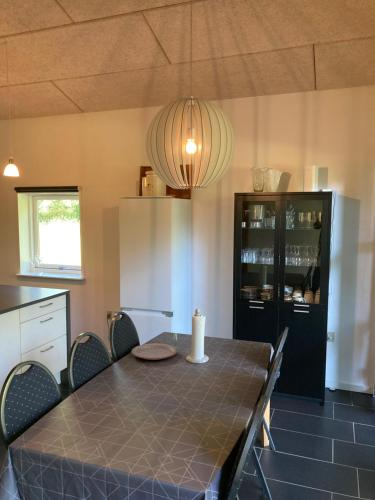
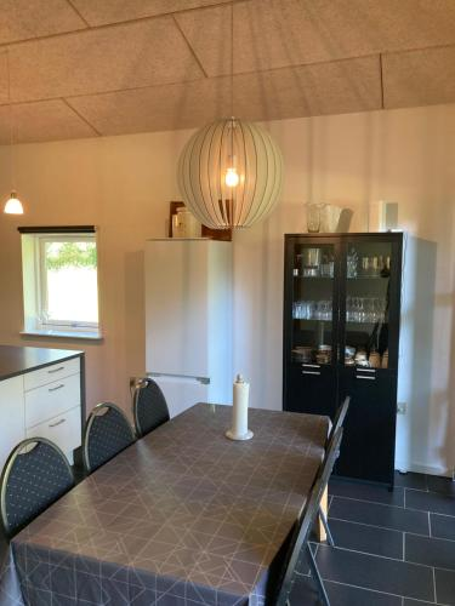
- plate (154, 352)
